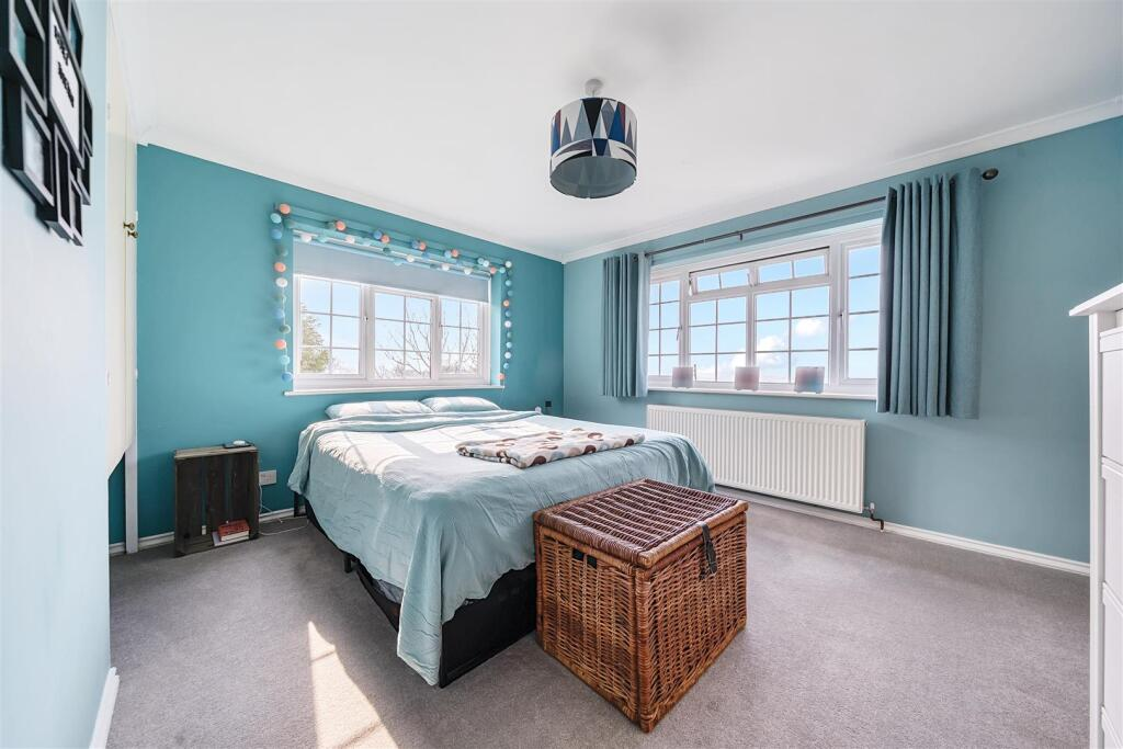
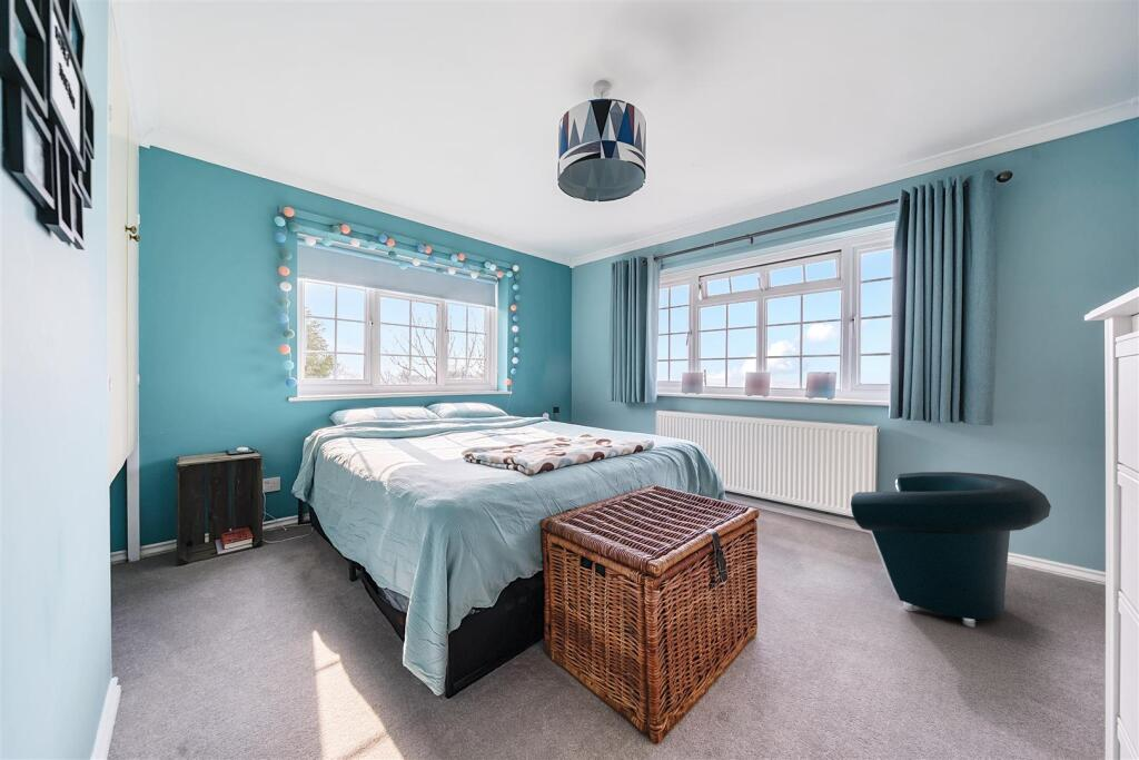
+ armchair (952, 540)
